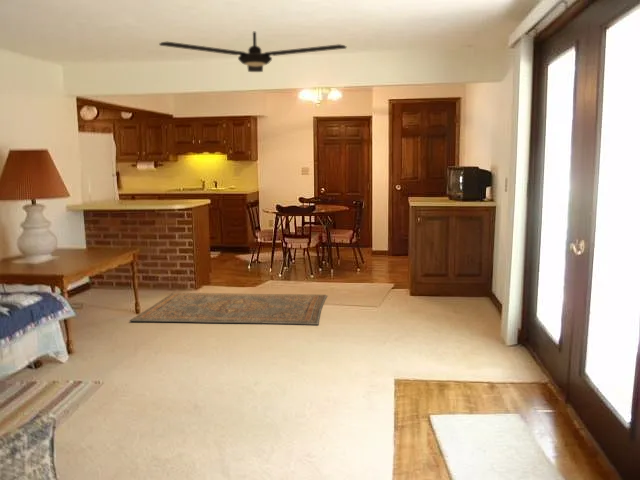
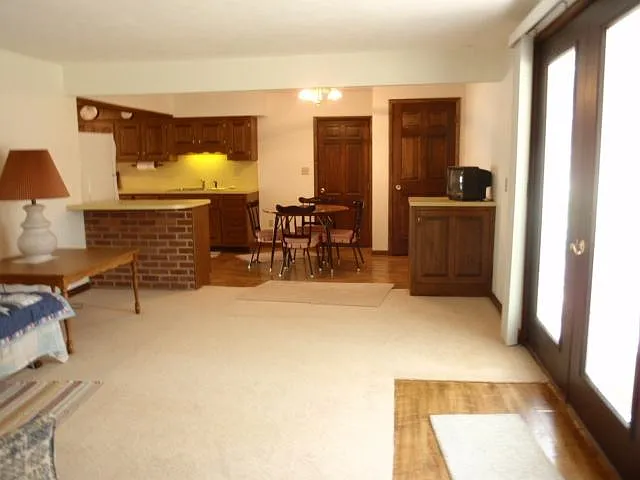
- ceiling fan (254, 53)
- rug (236, 306)
